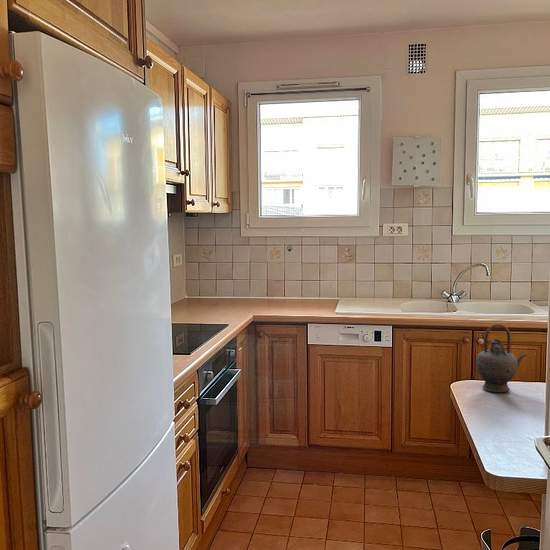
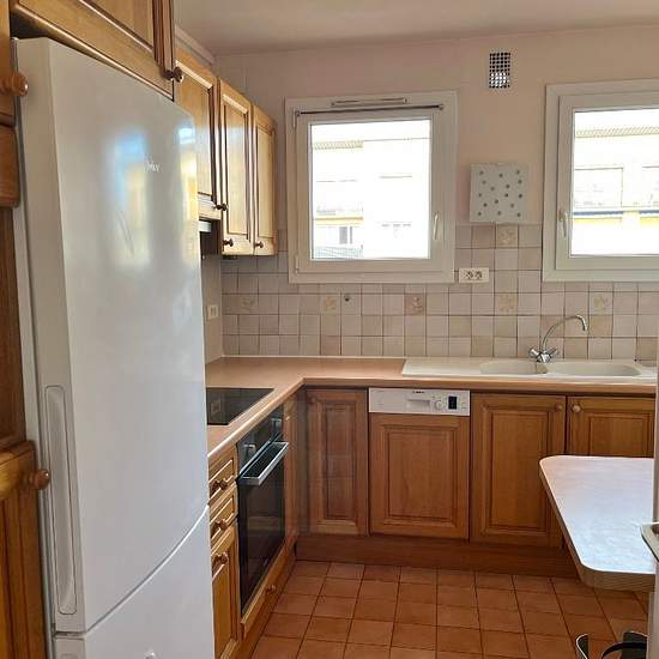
- teapot (501, 357)
